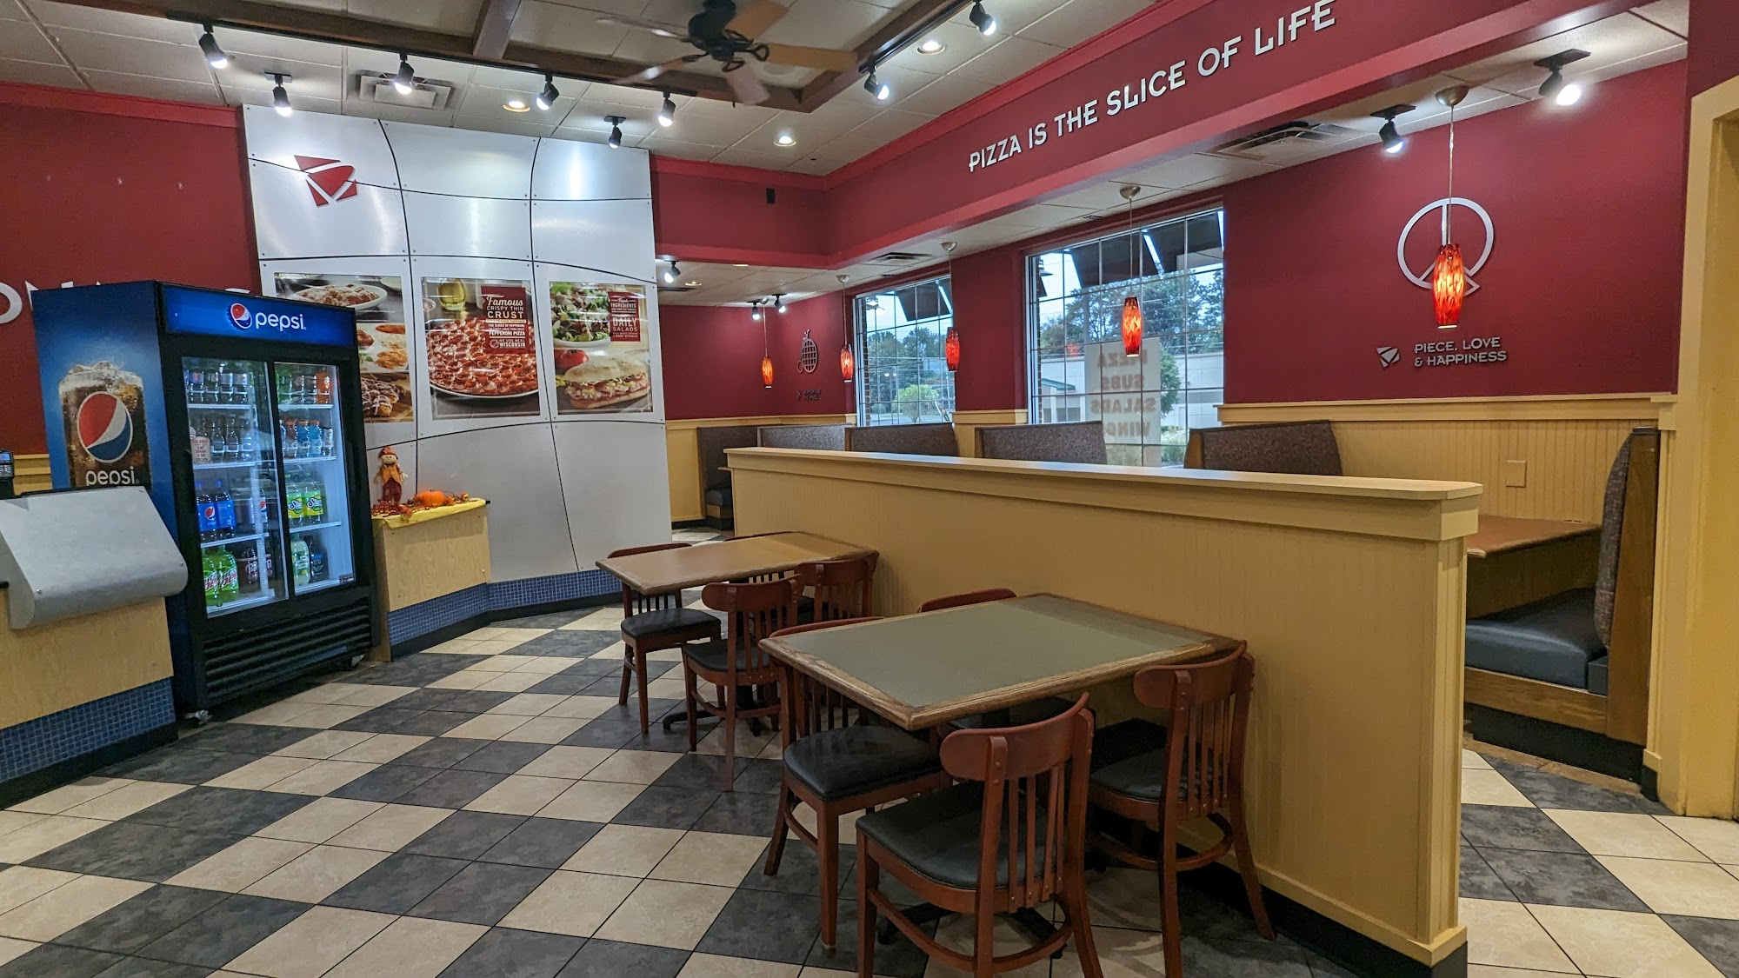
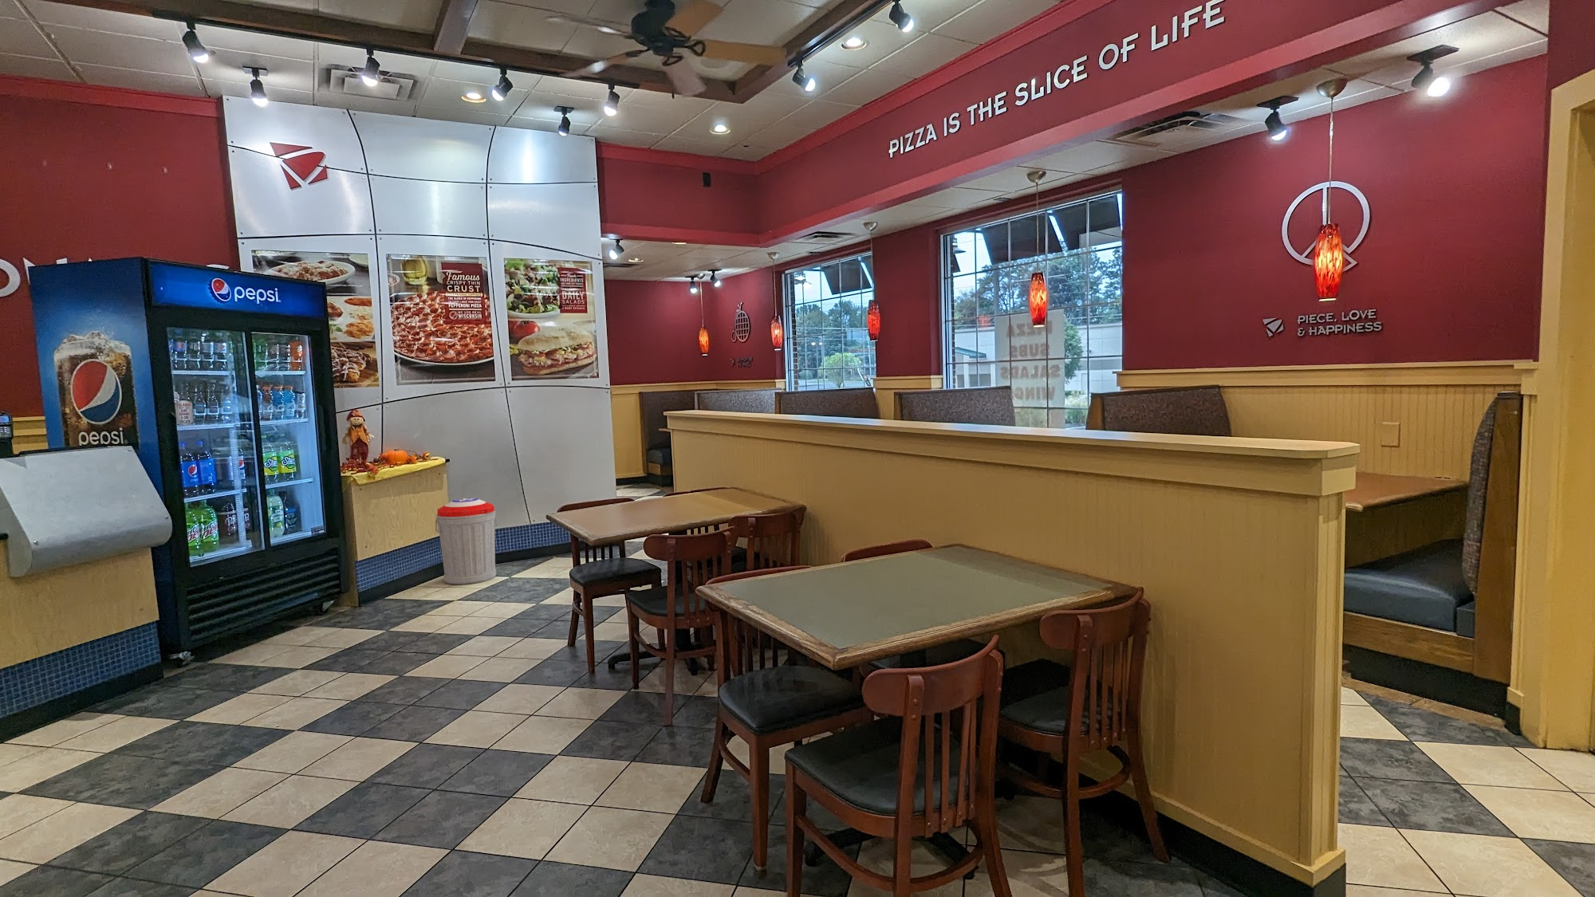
+ trash can (468, 539)
